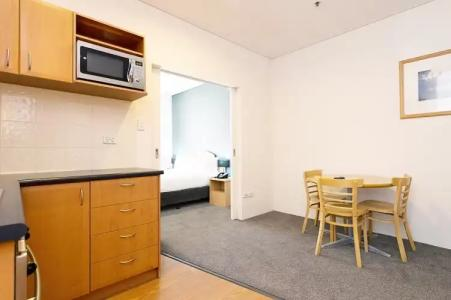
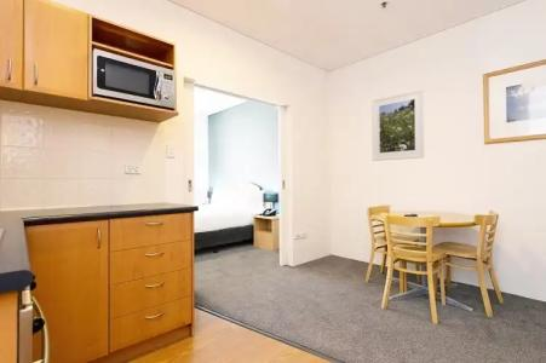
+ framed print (396, 127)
